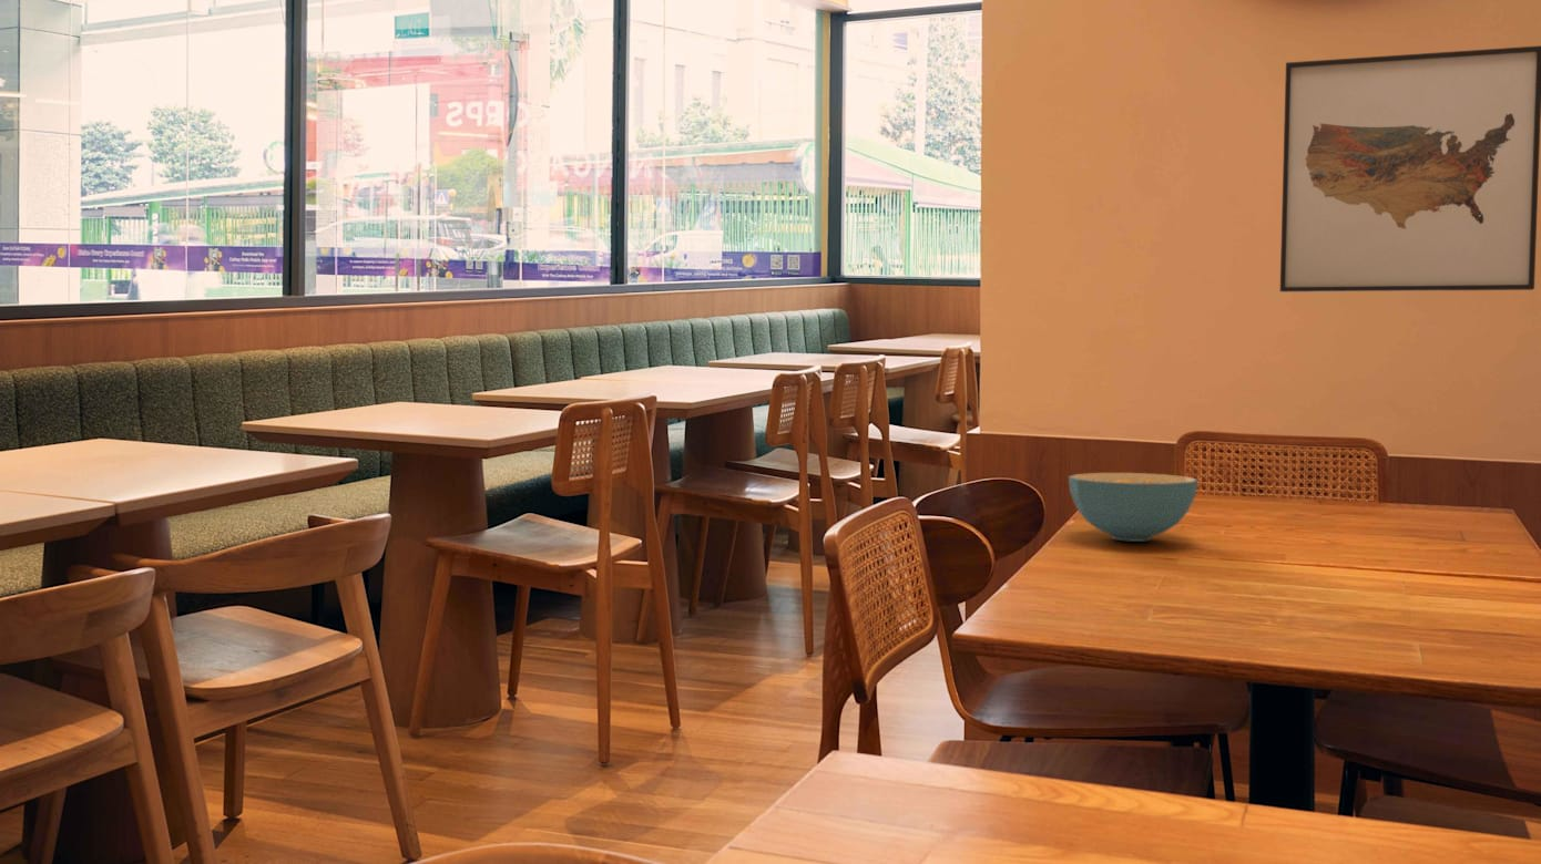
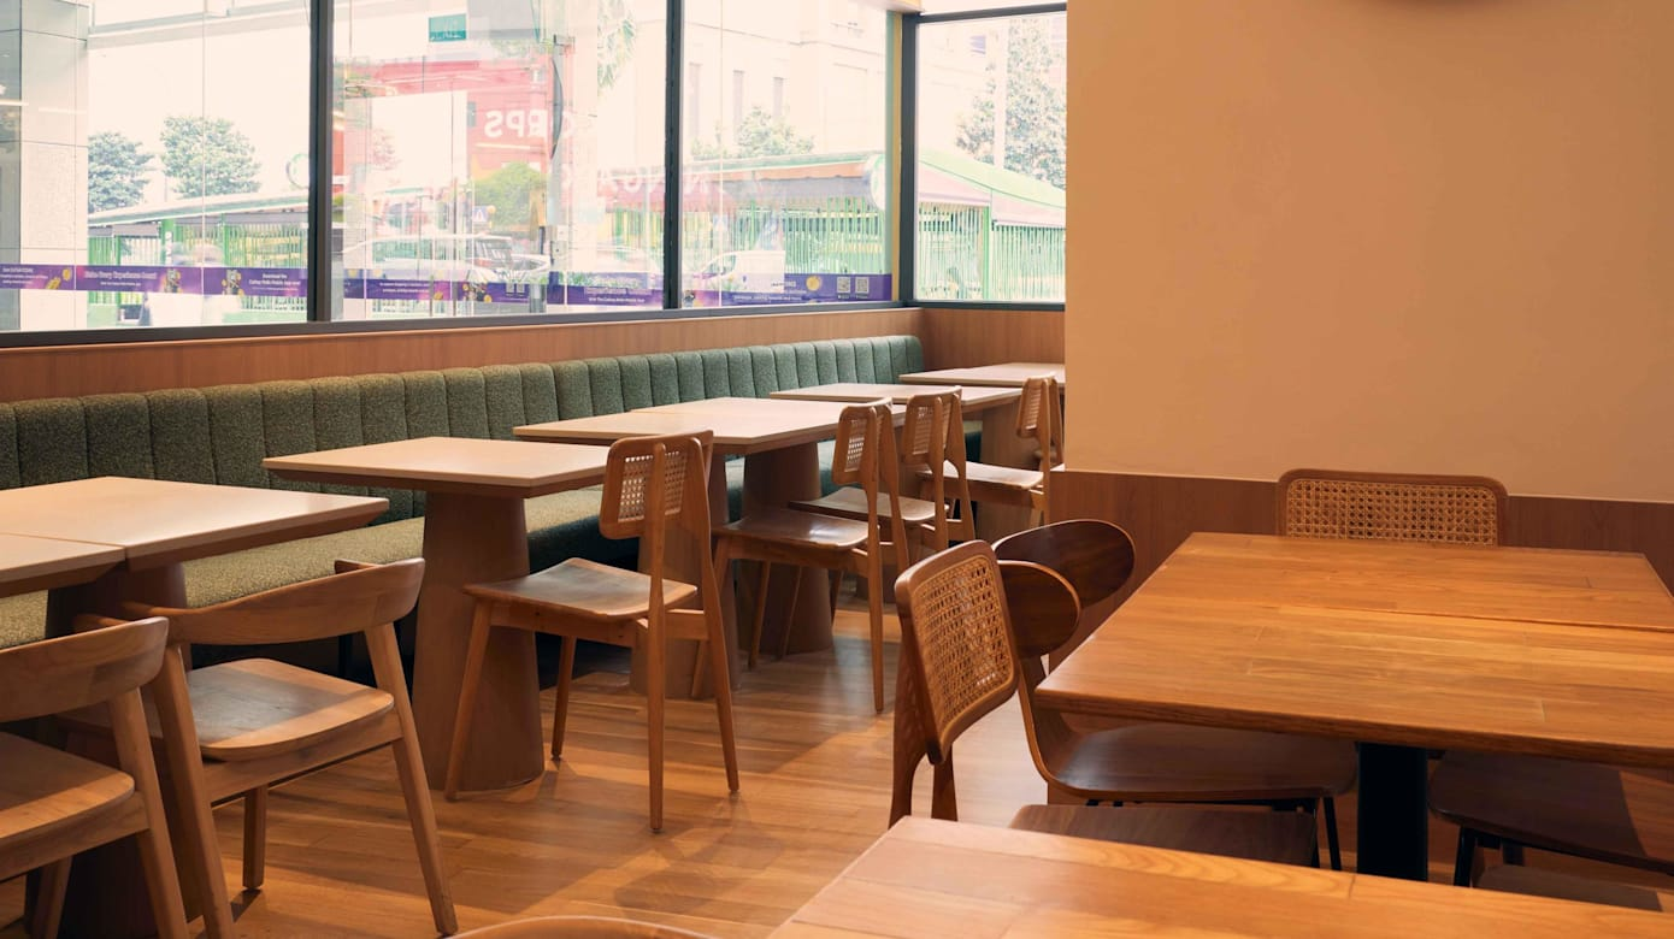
- wall art (1406, 174)
- cereal bowl (1132, 508)
